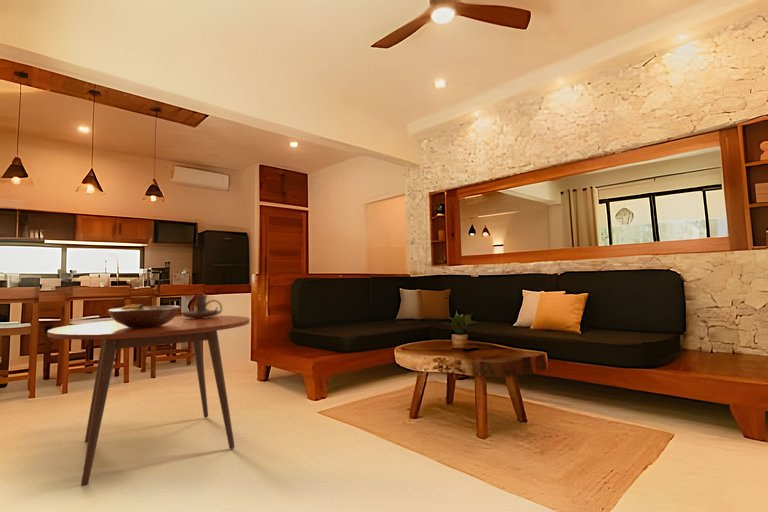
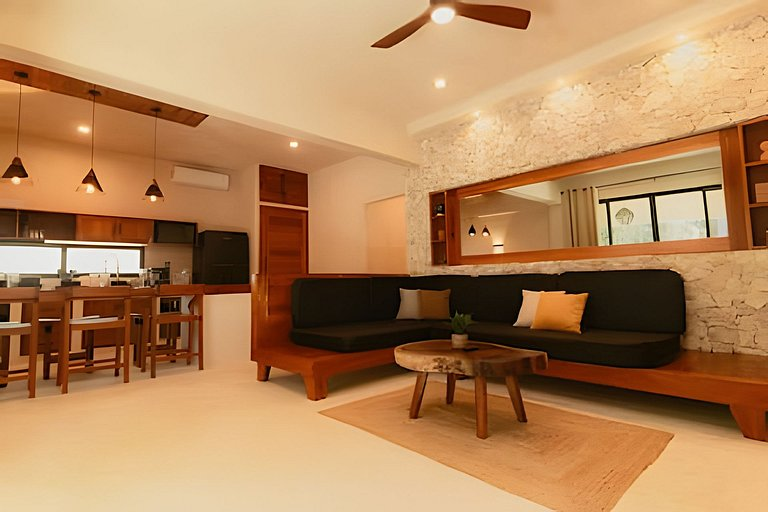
- fruit bowl (145, 314)
- candle holder (204, 306)
- dining table (152, 345)
